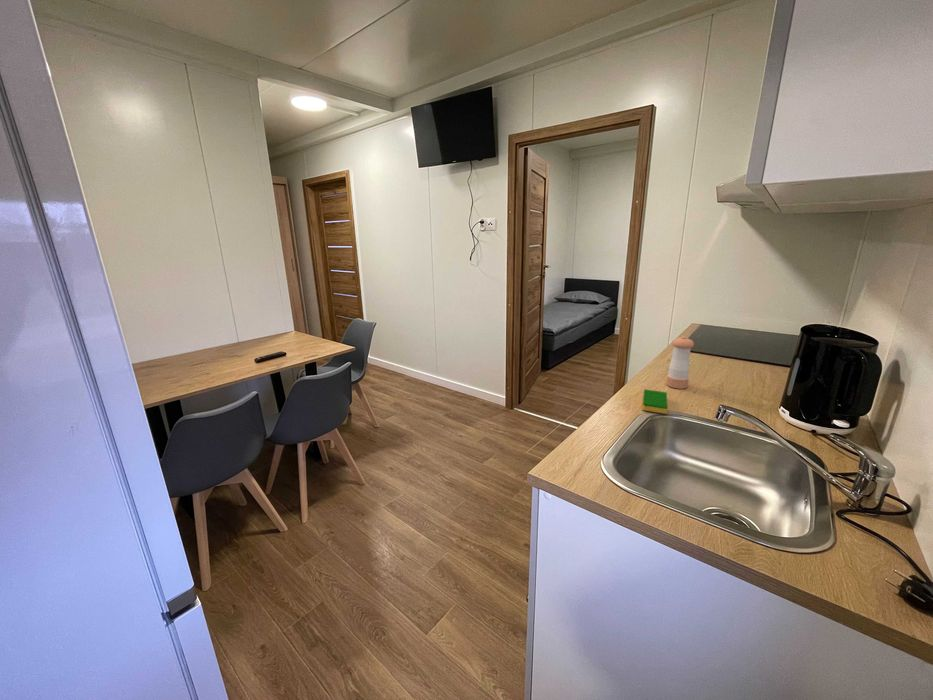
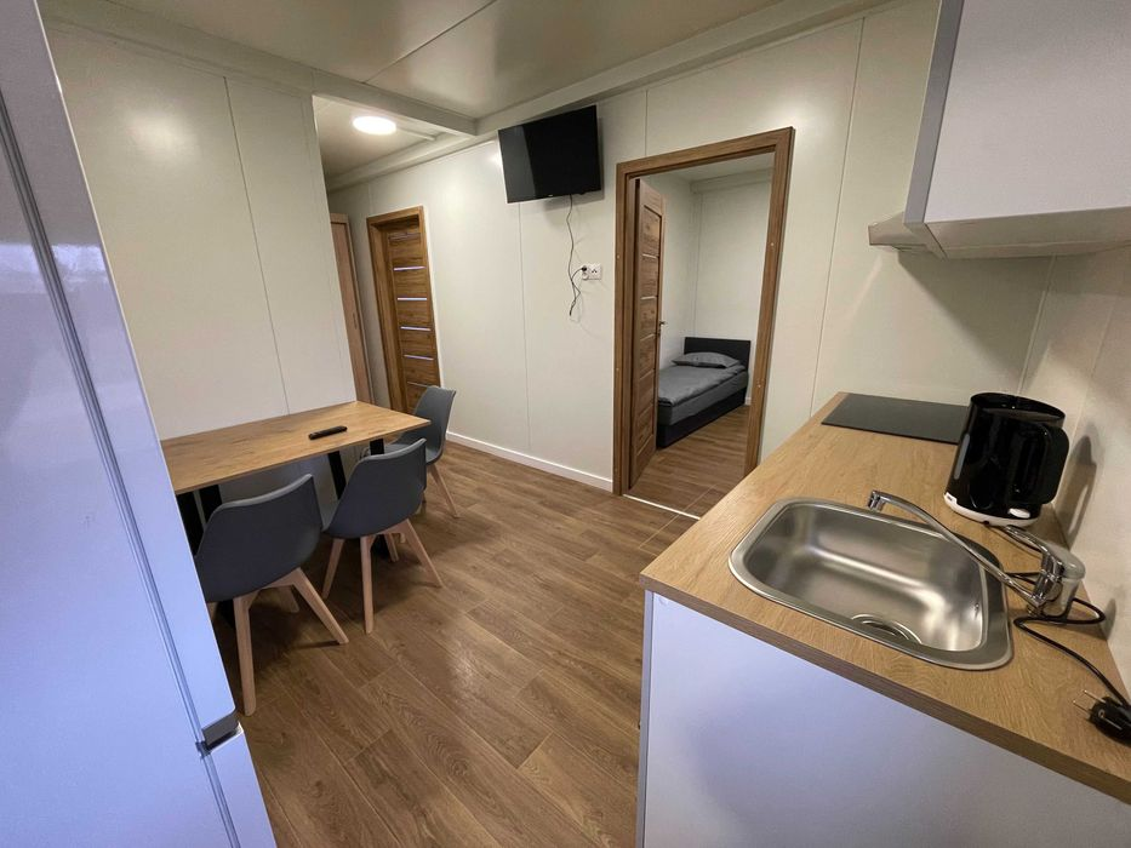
- dish sponge (654, 400)
- pepper shaker (680, 361)
